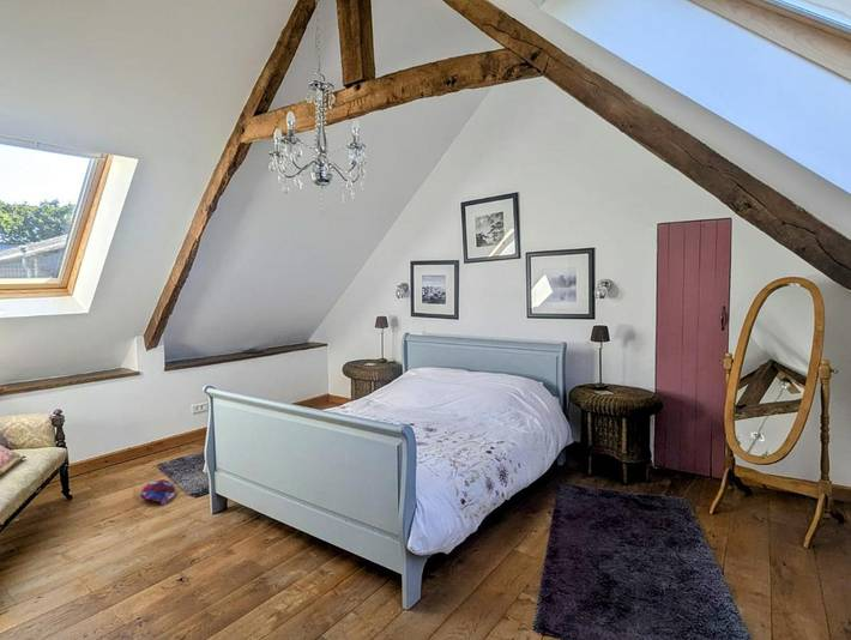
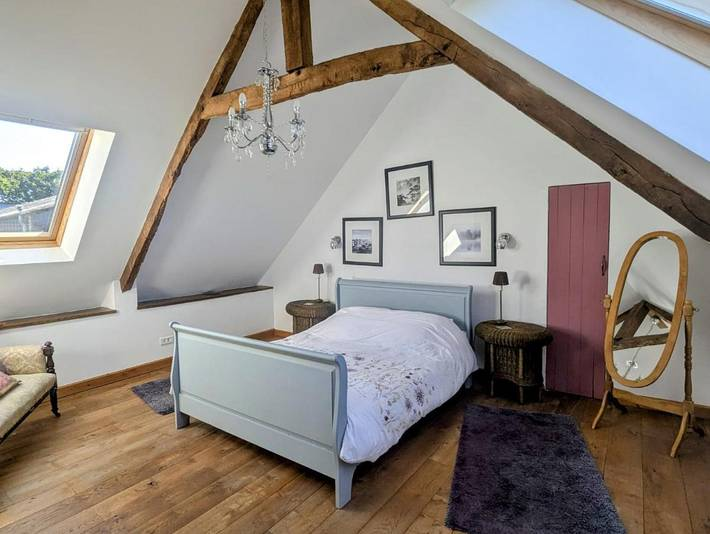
- plush toy (158, 490)
